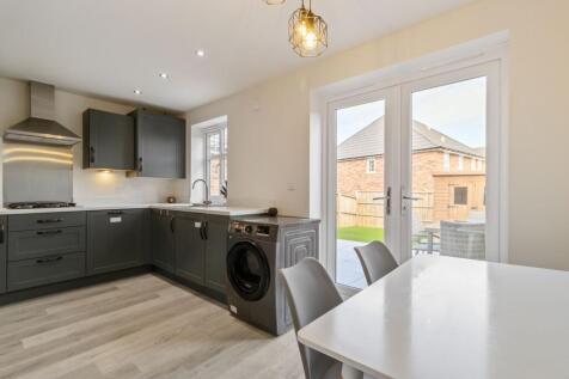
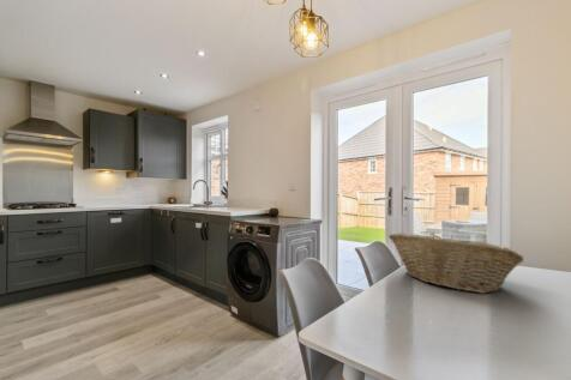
+ fruit basket (447, 255)
